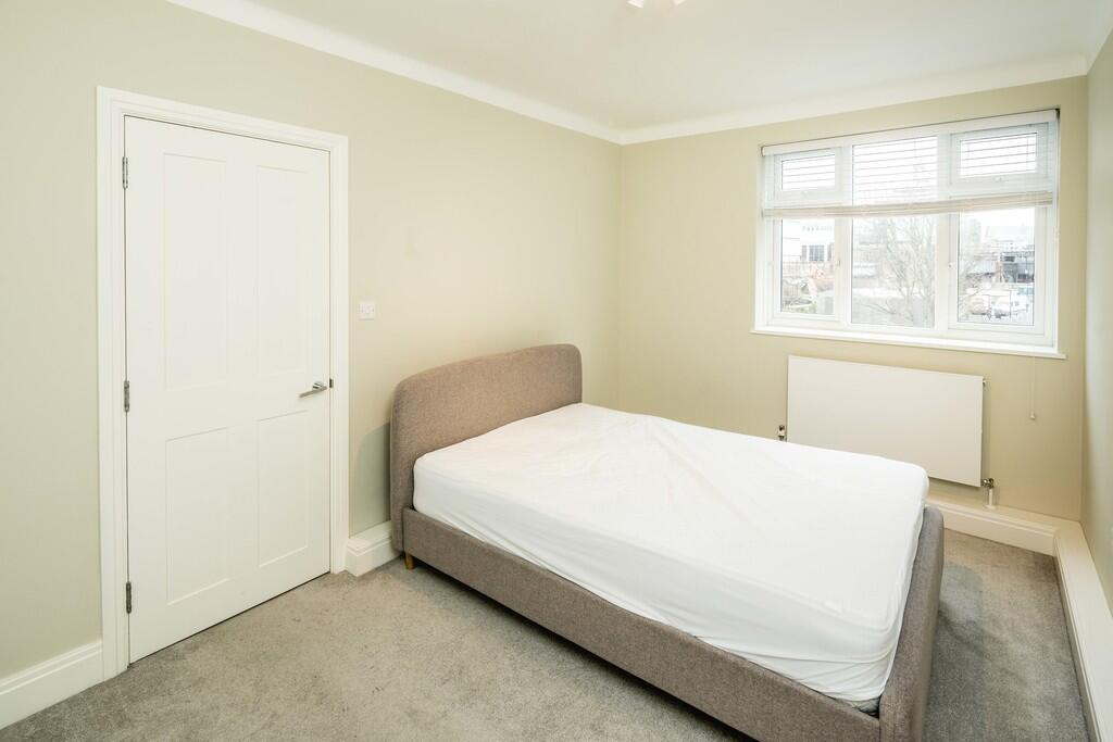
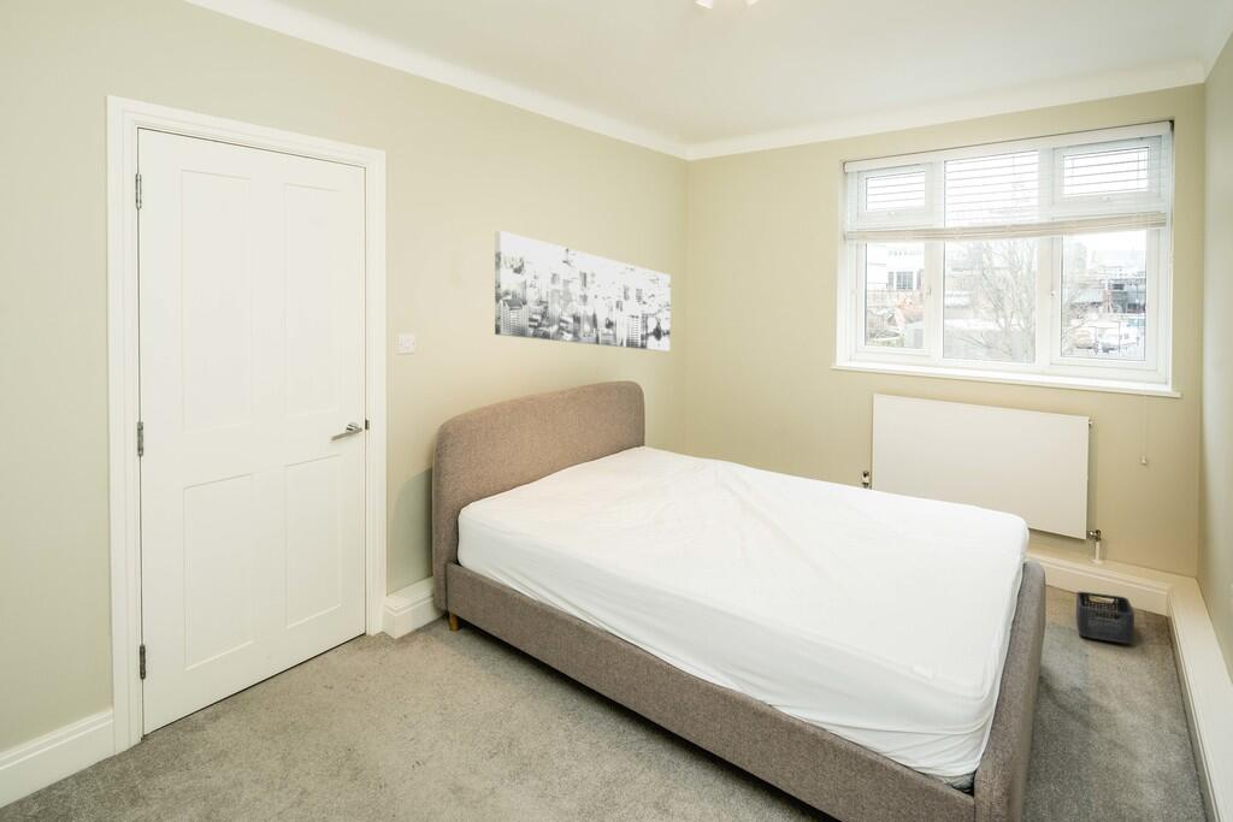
+ storage bin (1103, 616)
+ wall art (595, 300)
